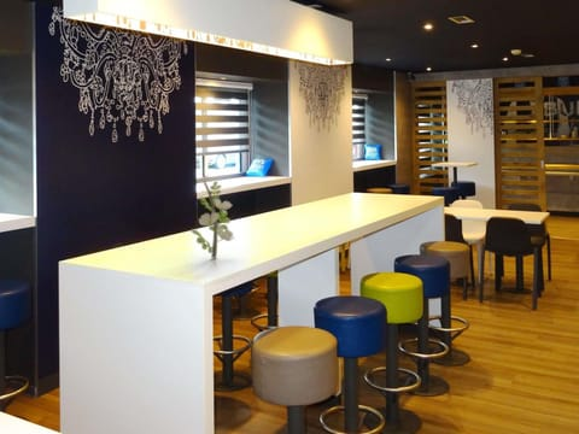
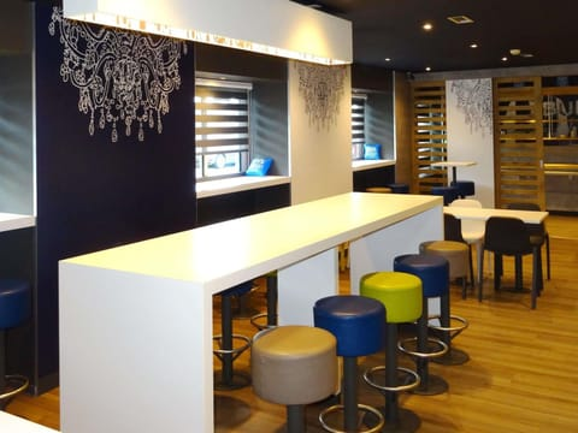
- flower (216, 219)
